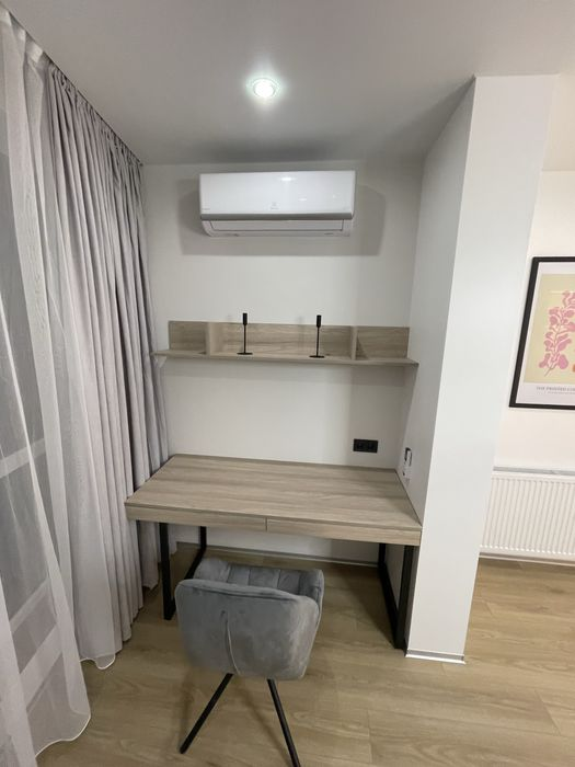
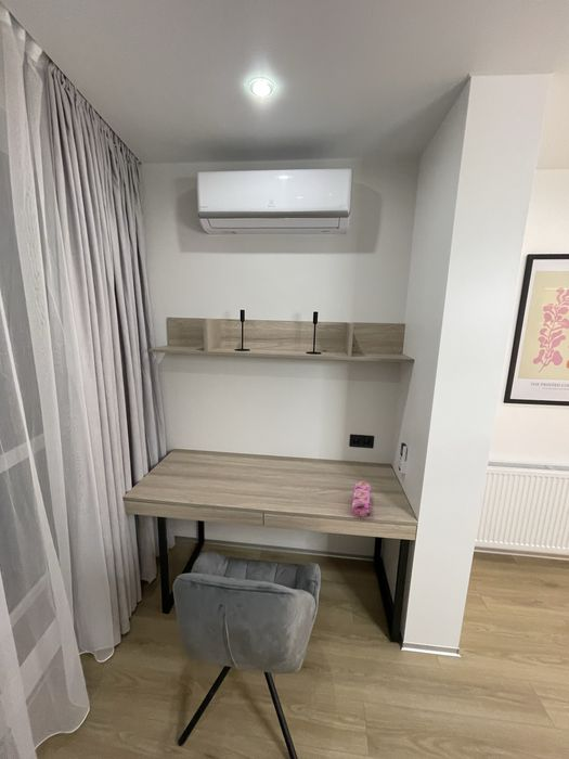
+ pencil case (362, 498)
